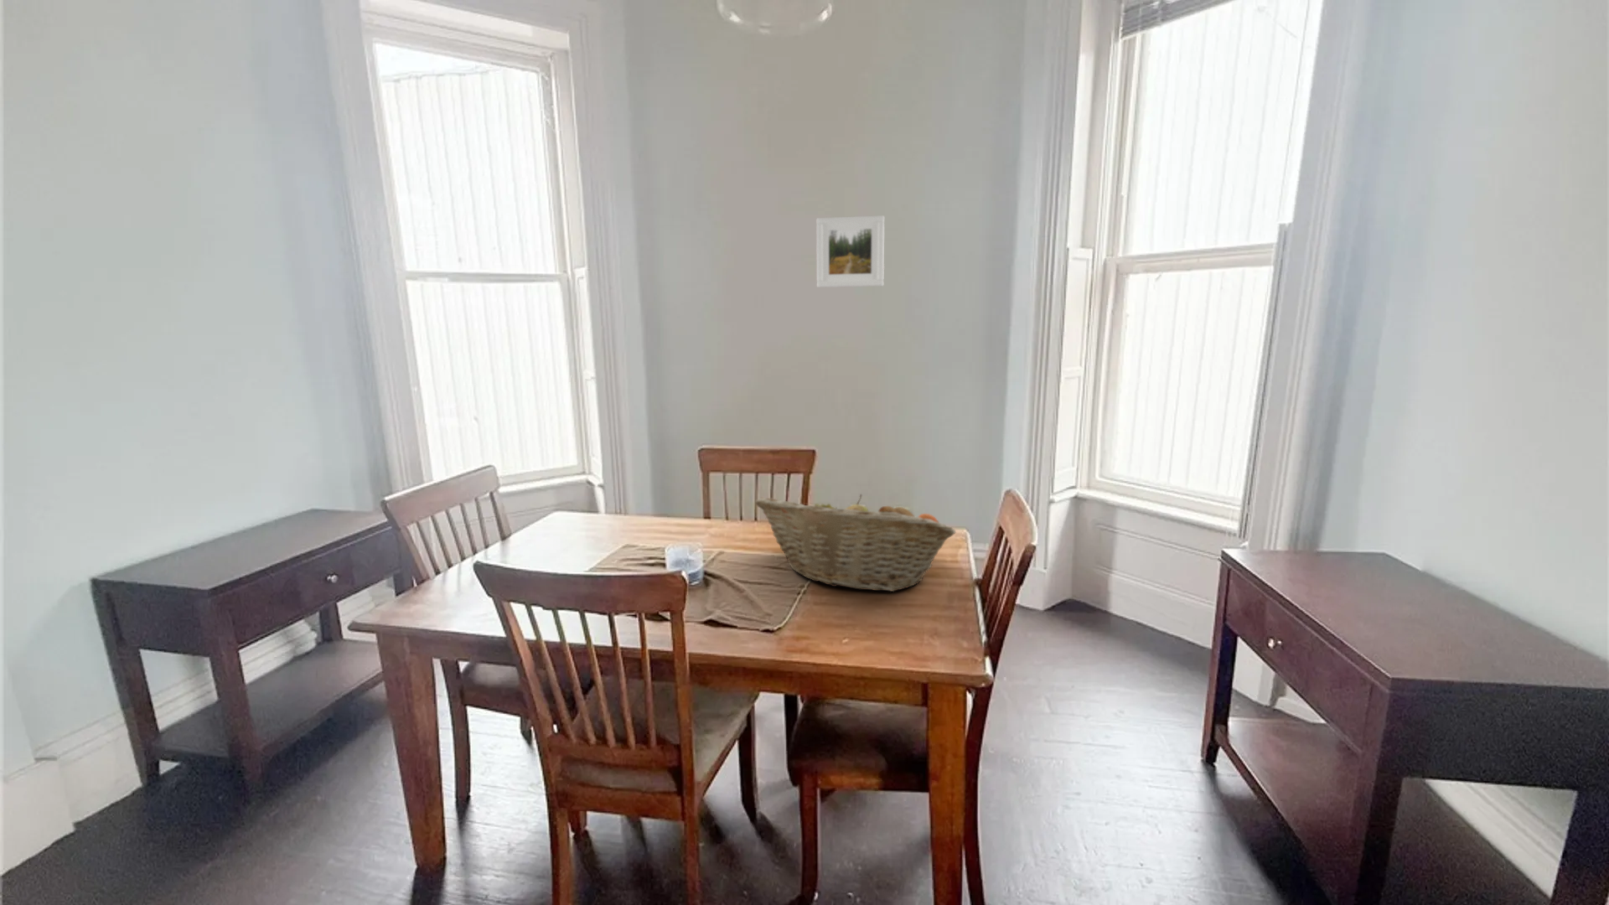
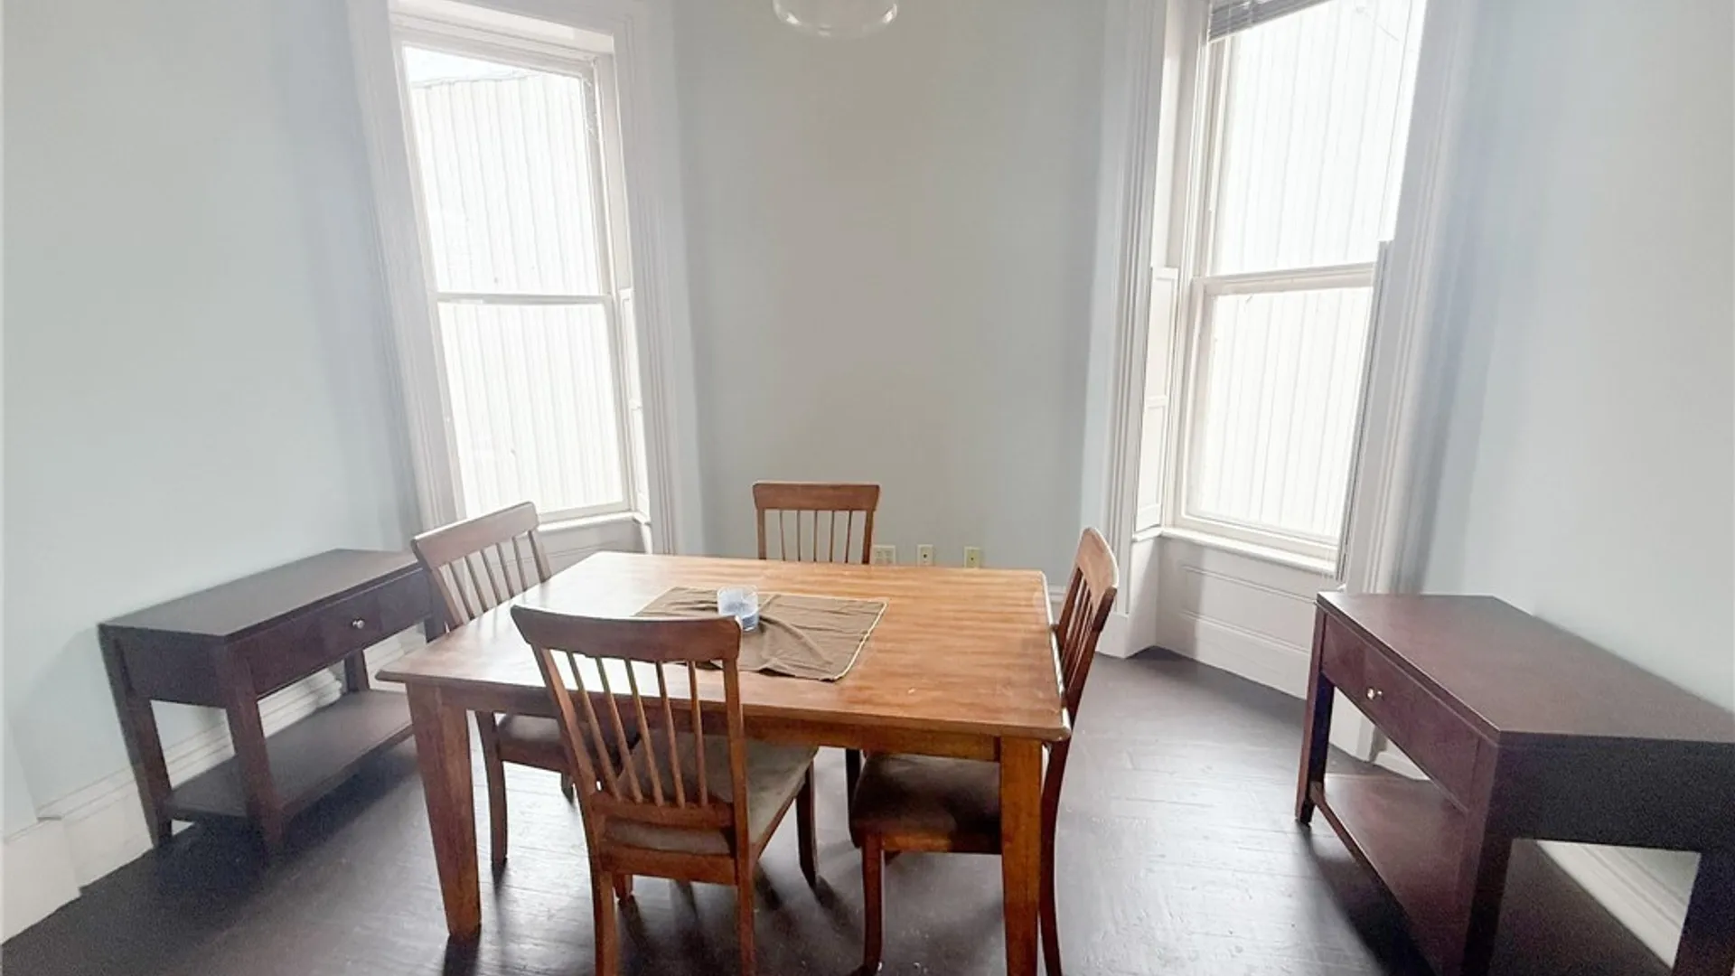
- fruit basket (851, 530)
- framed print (850, 252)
